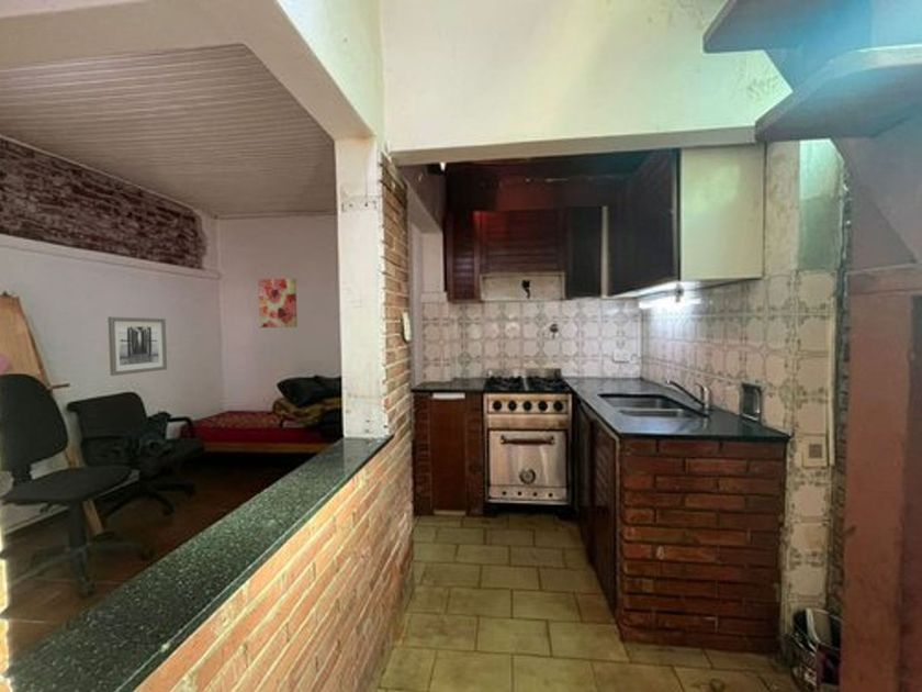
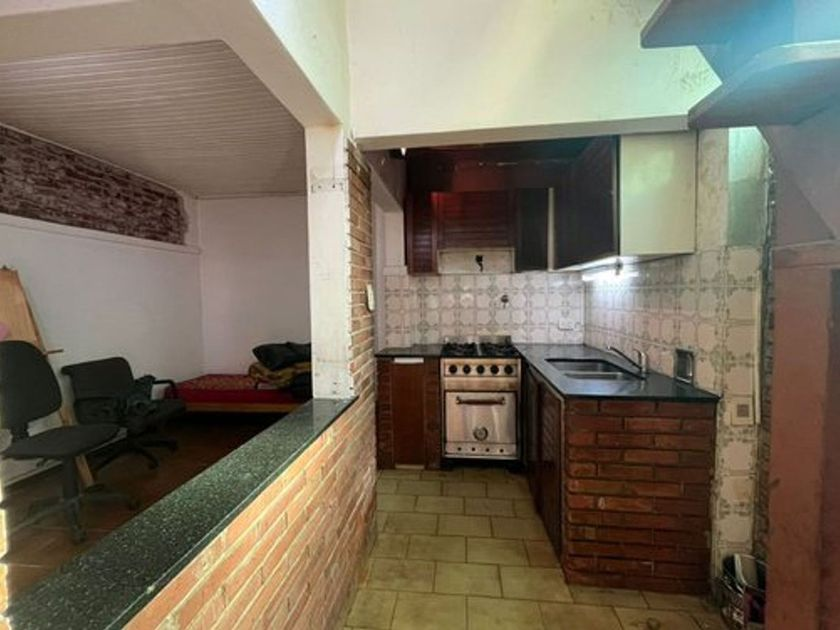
- wall art (277, 303)
- wall art (139, 345)
